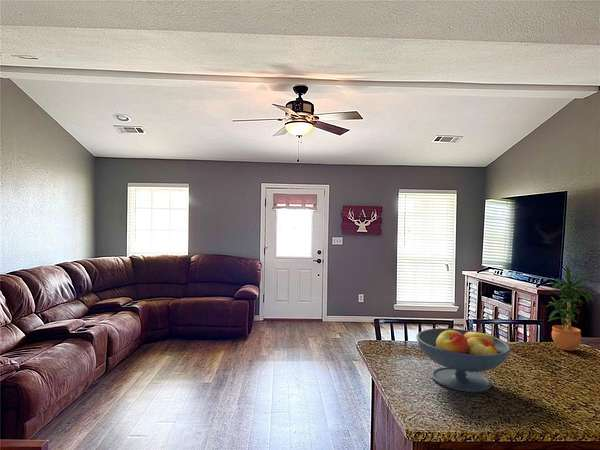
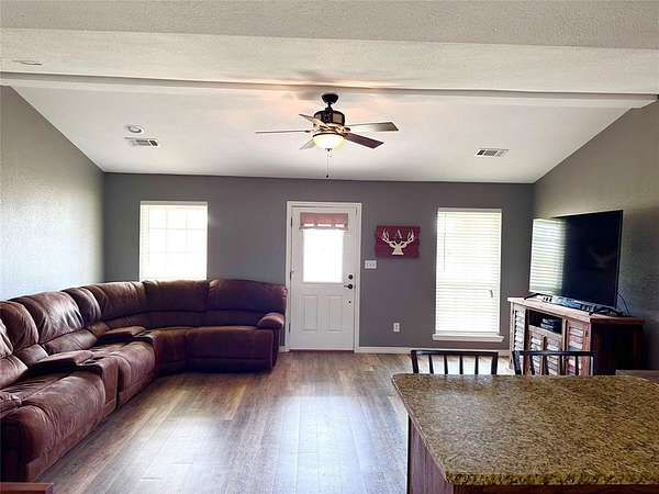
- fruit bowl (461, 353)
- potted plant (569, 308)
